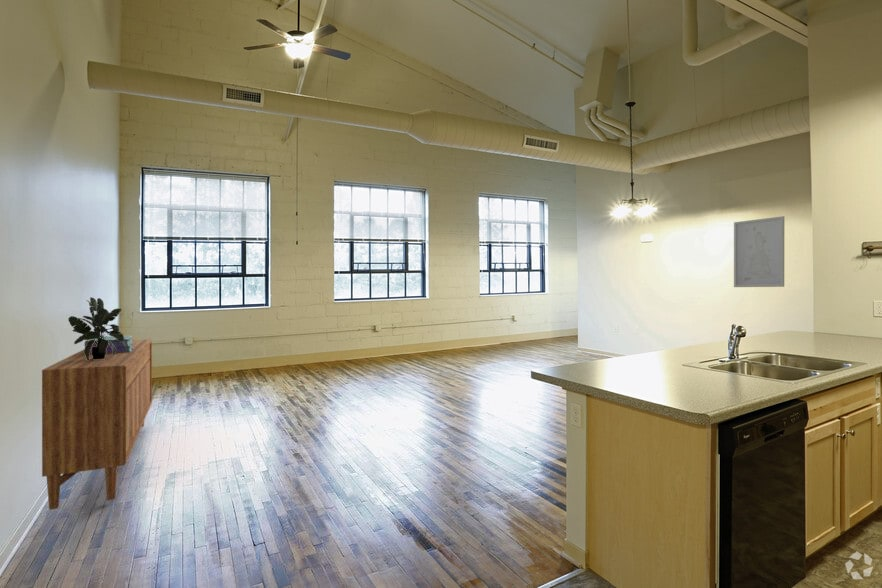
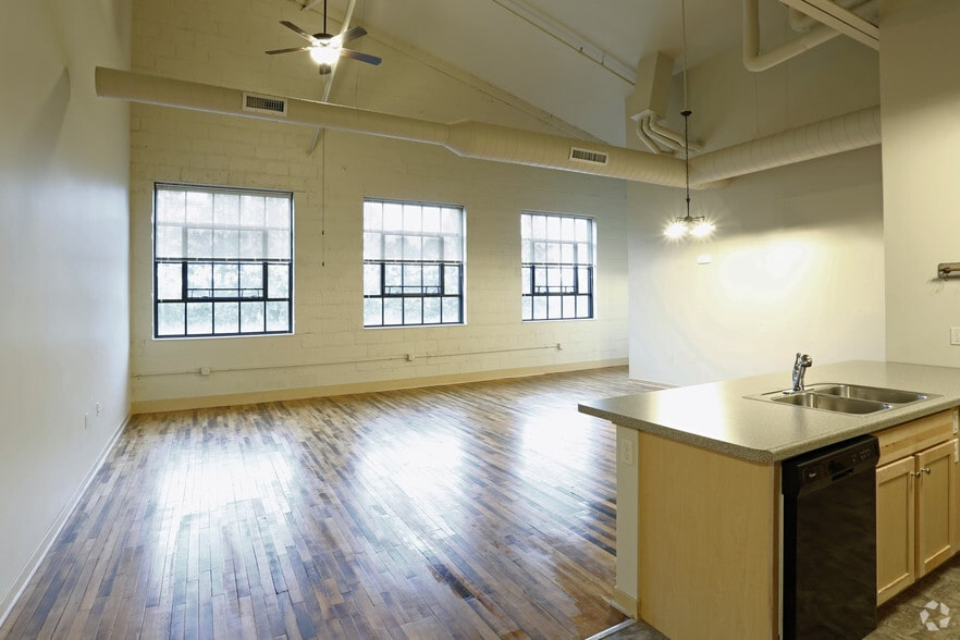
- stack of books (109, 344)
- sideboard (110, 404)
- wall art (758, 253)
- potted plant (101, 327)
